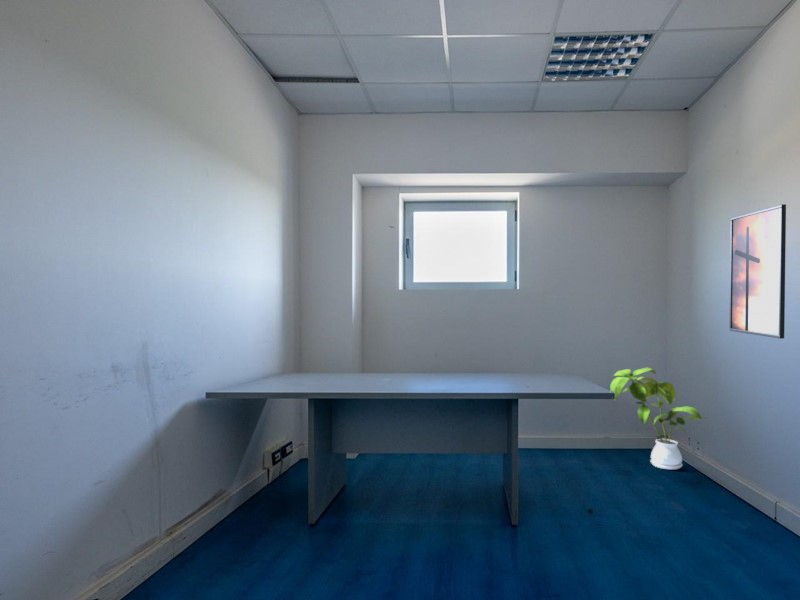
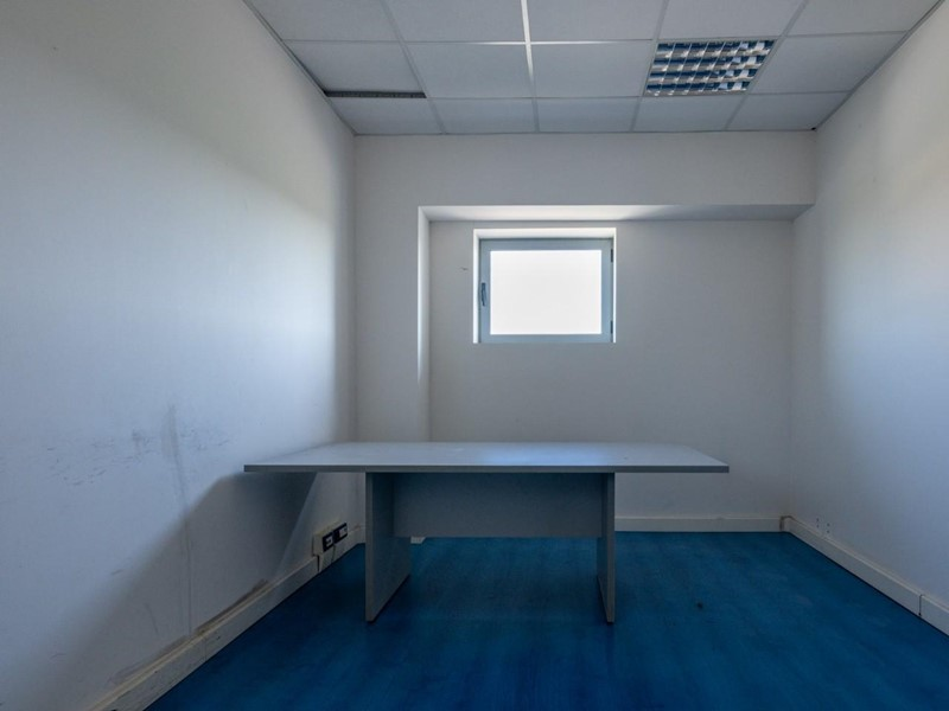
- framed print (755, 273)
- house plant (650, 417)
